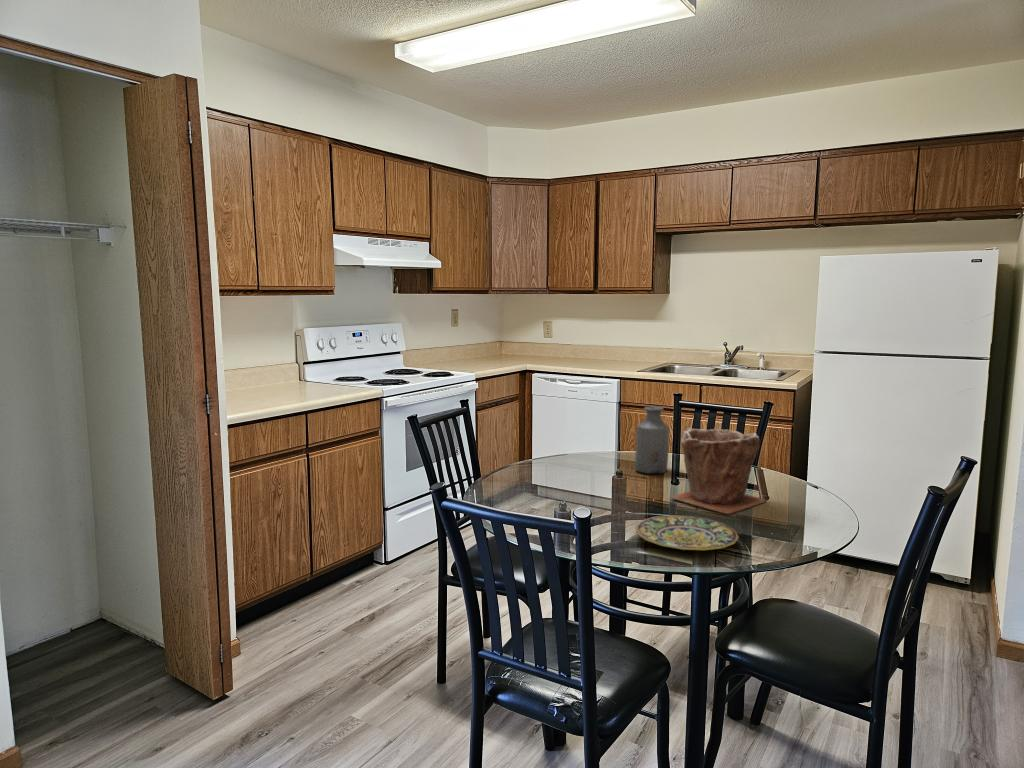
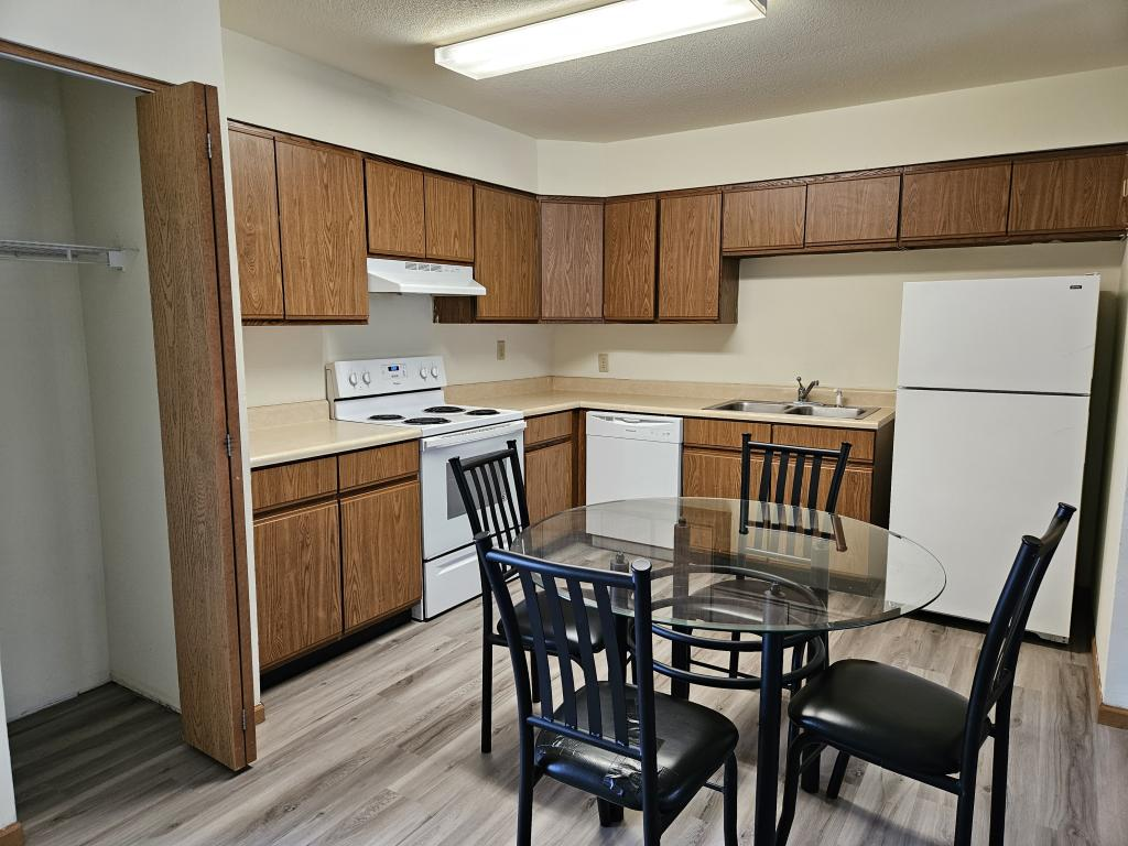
- bottle (652, 439)
- plant pot (719, 465)
- plate (685, 536)
